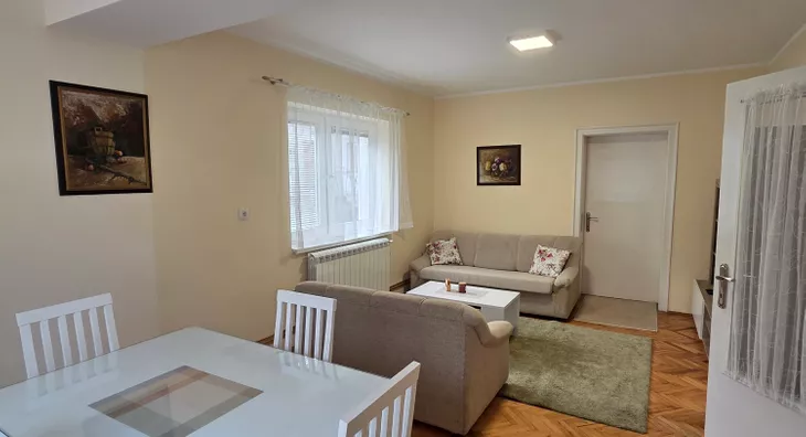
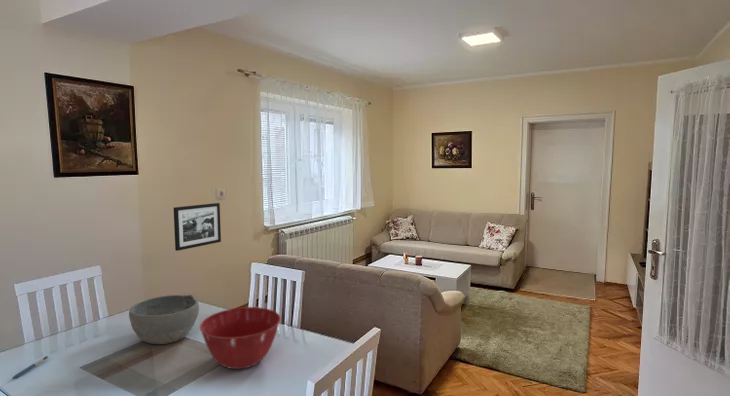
+ bowl (165, 319)
+ pen (30, 367)
+ mixing bowl (241, 340)
+ picture frame (198, 225)
